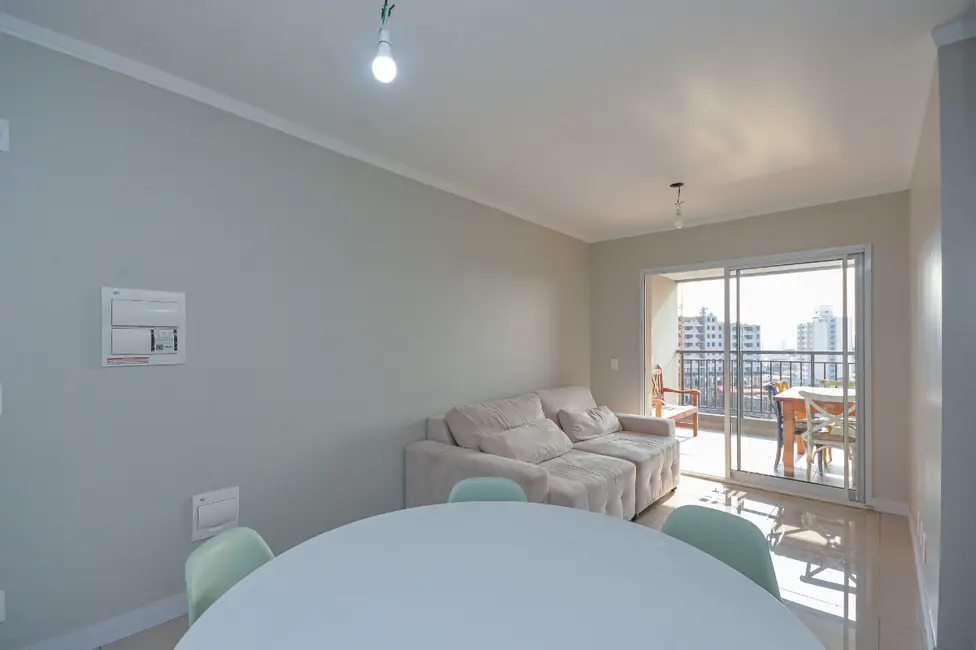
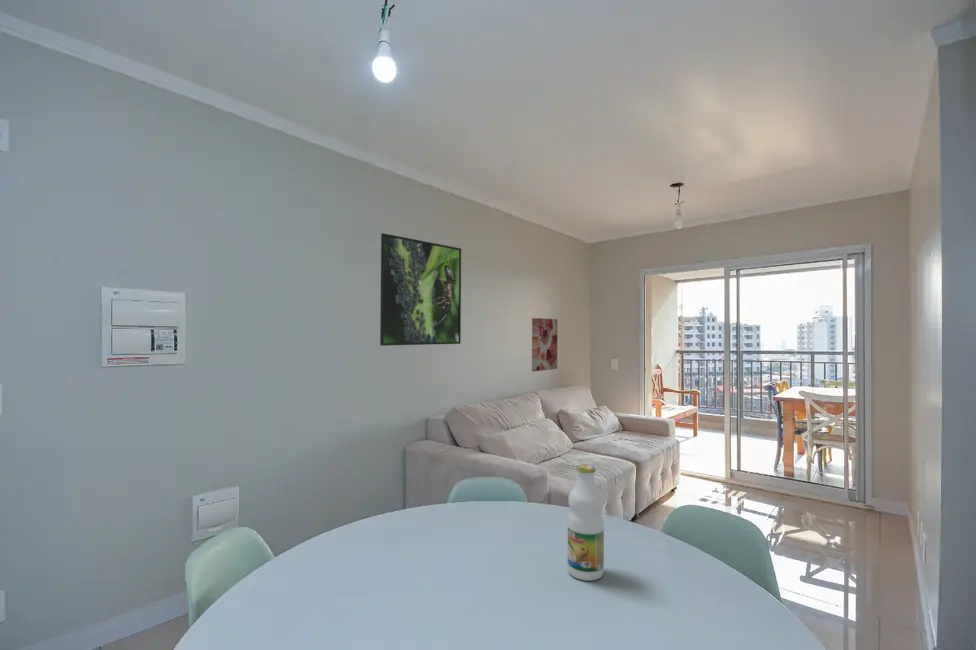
+ wall art (545, 344)
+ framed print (423, 293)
+ bottle (585, 519)
